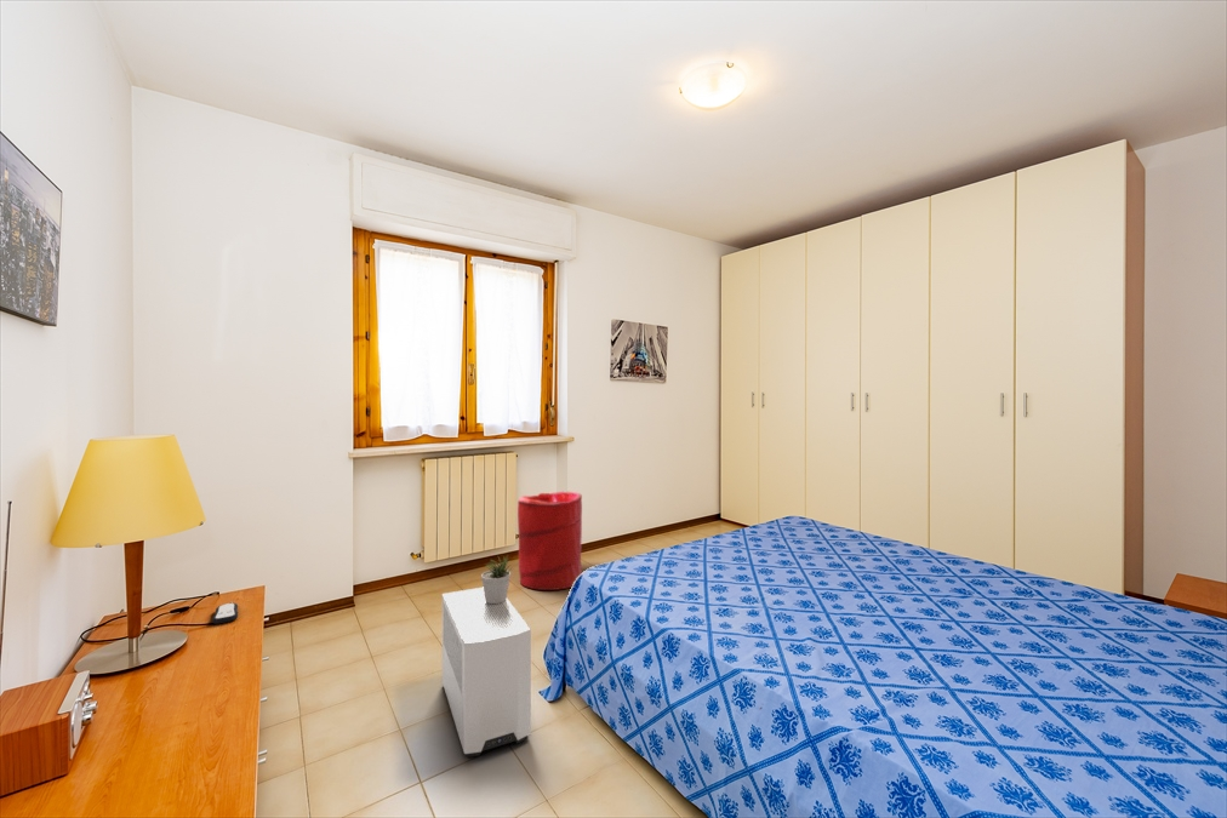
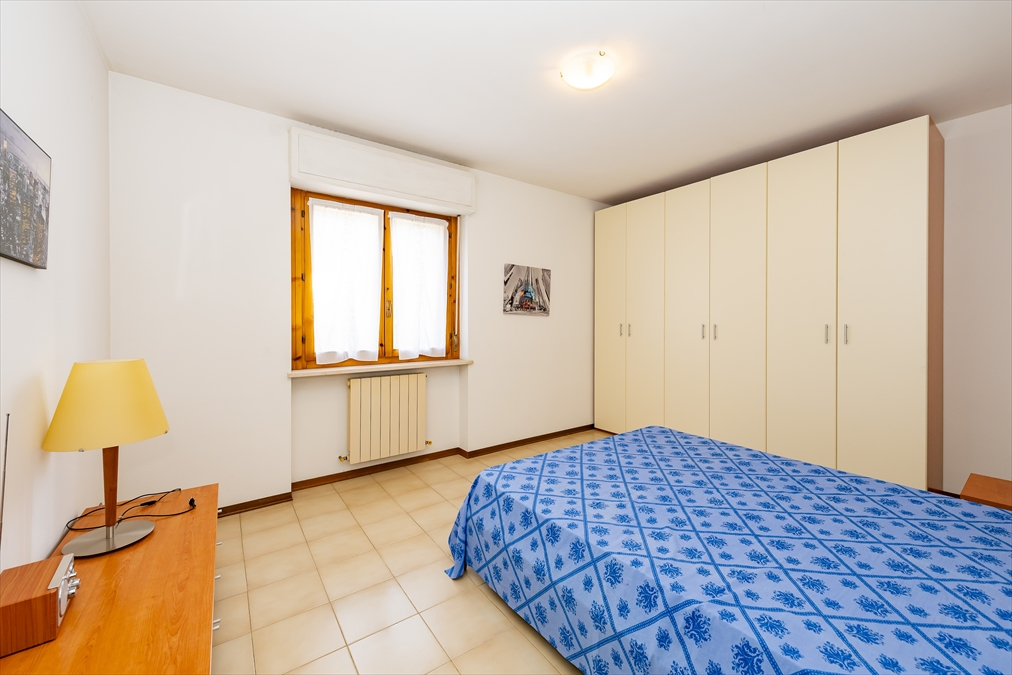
- air purifier (483, 660)
- remote control (226, 612)
- potted plant (496, 577)
- laundry hamper (549, 536)
